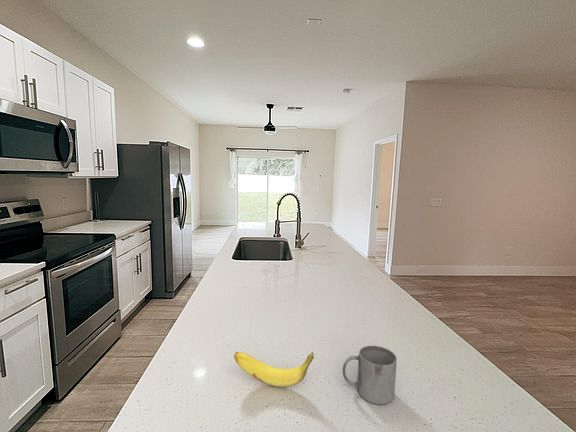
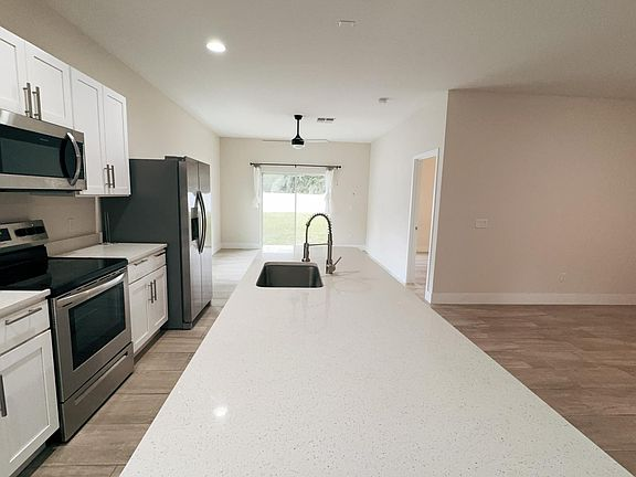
- banana (272, 367)
- mug (368, 372)
